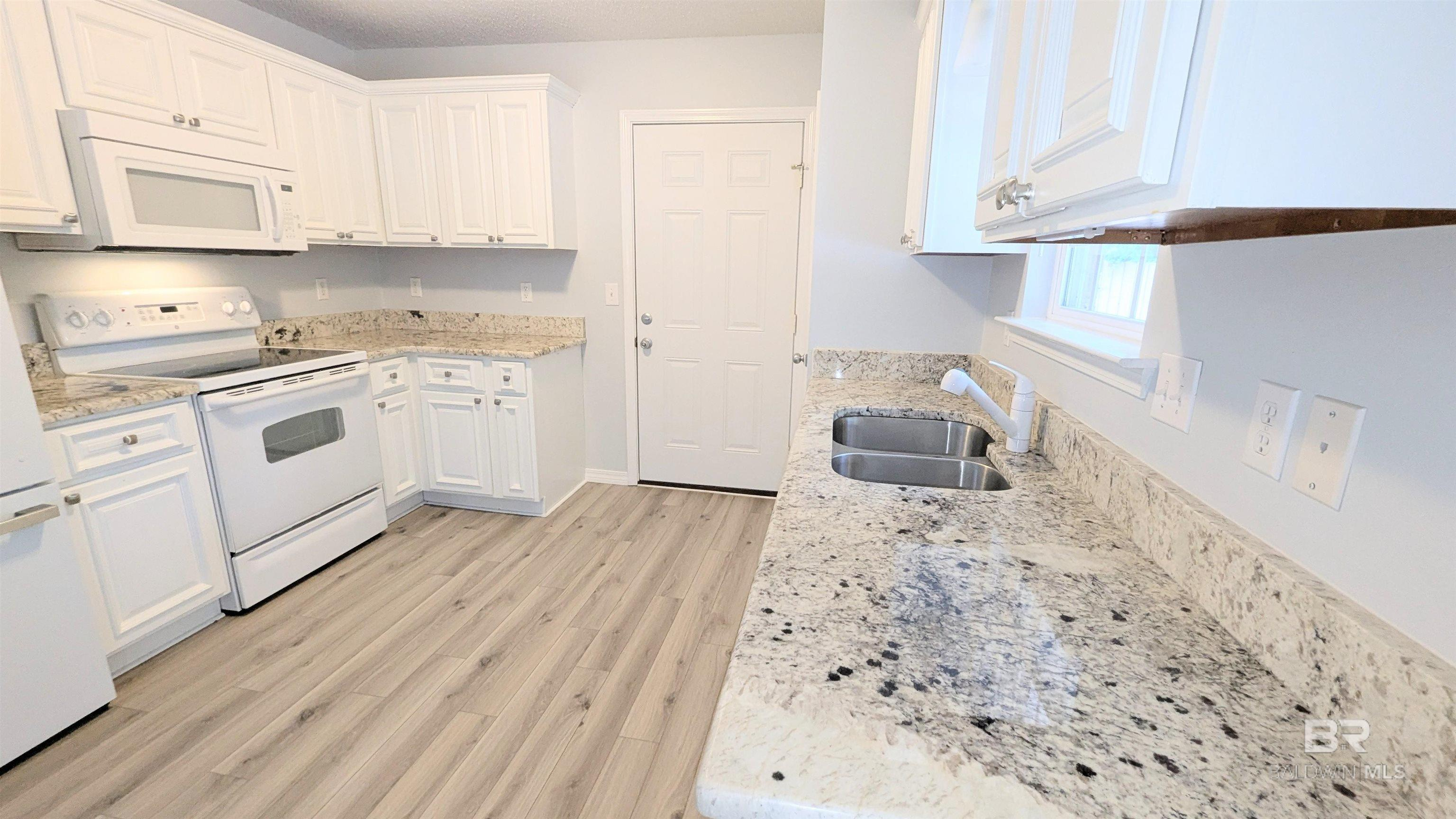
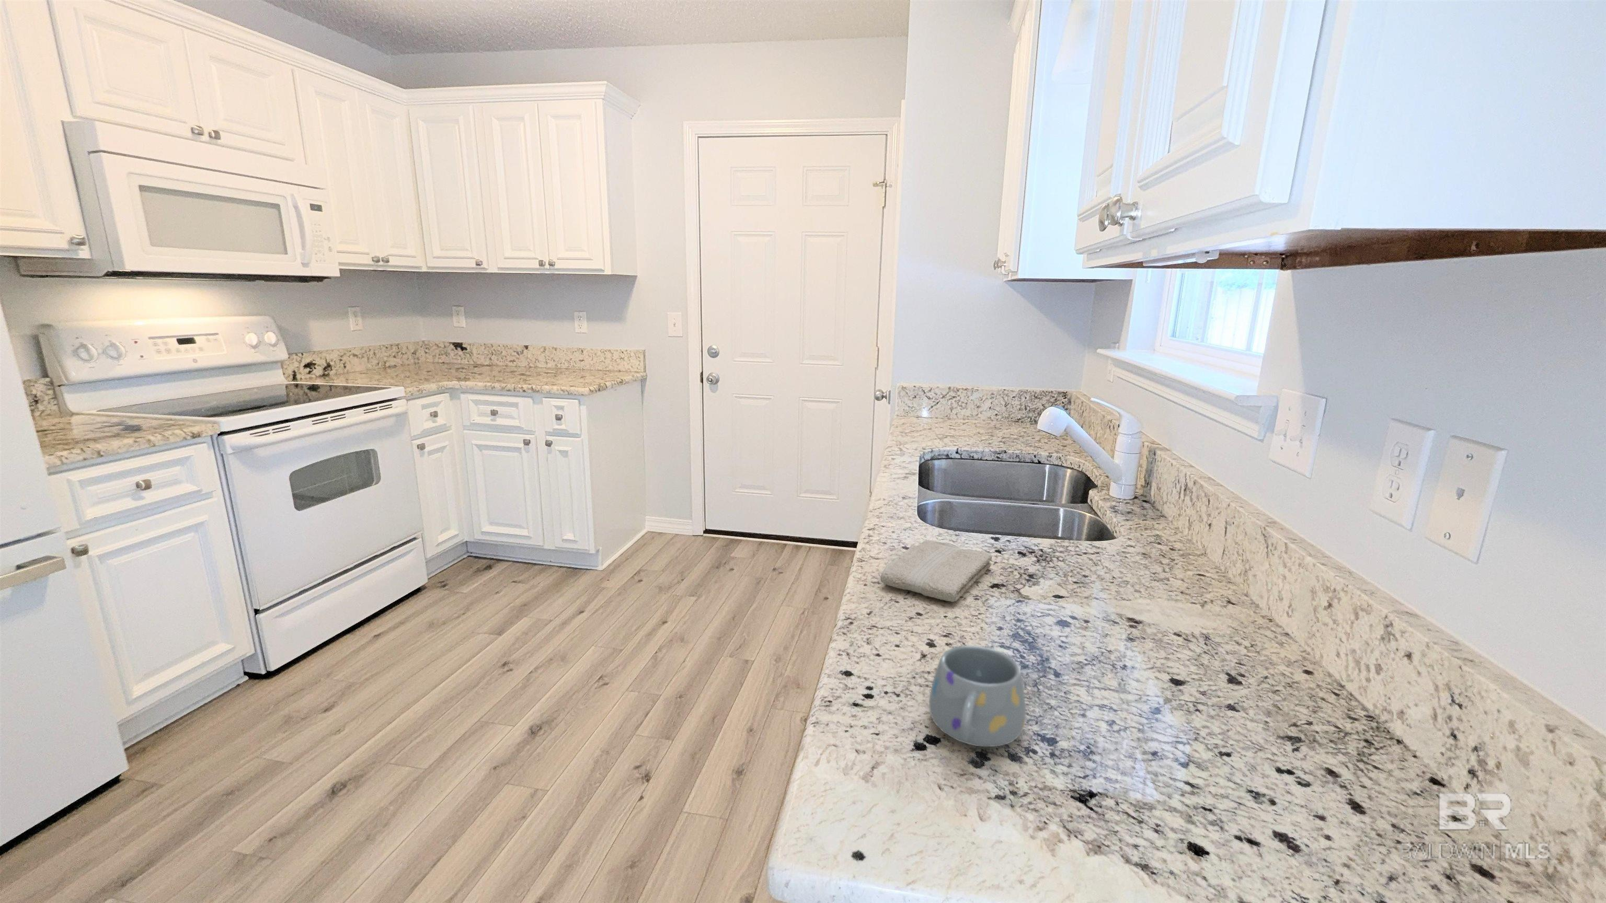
+ washcloth (939, 567)
+ mug (974, 703)
